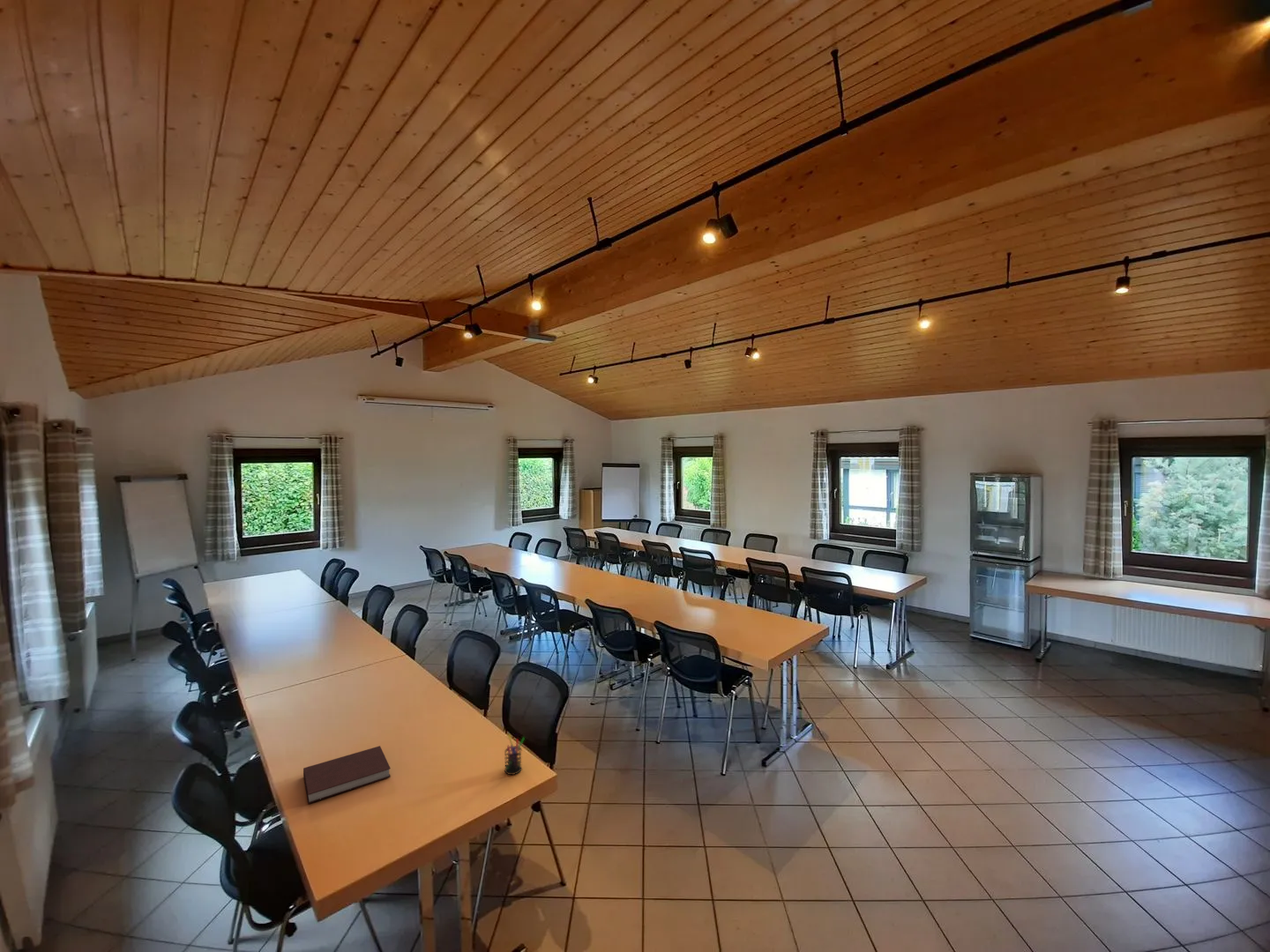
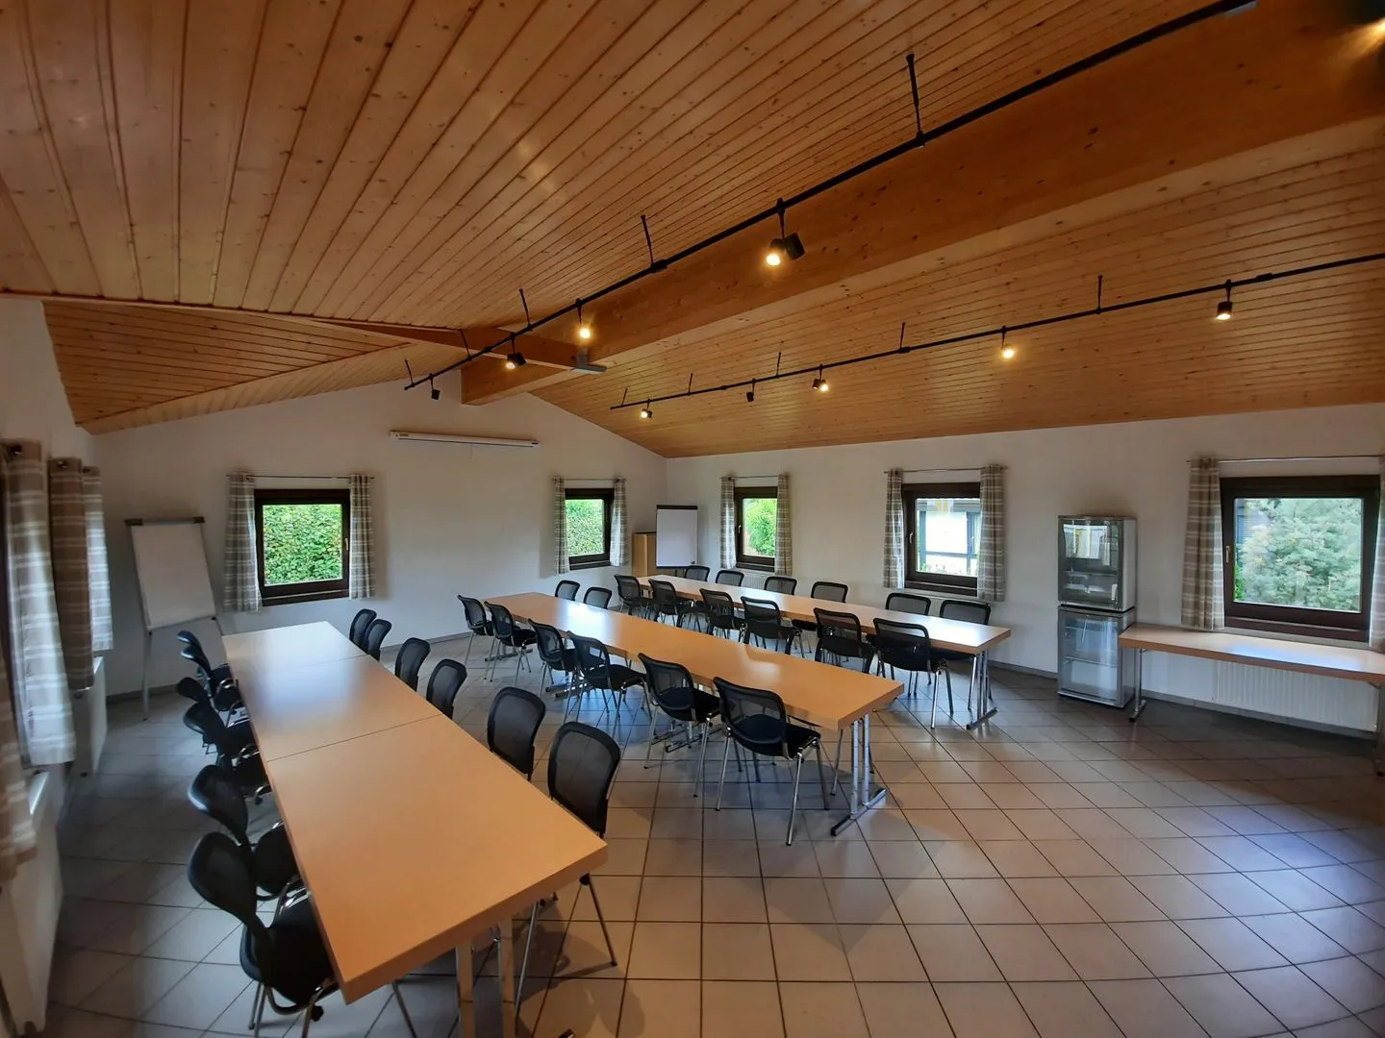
- notebook (347, 772)
- pen holder (515, 752)
